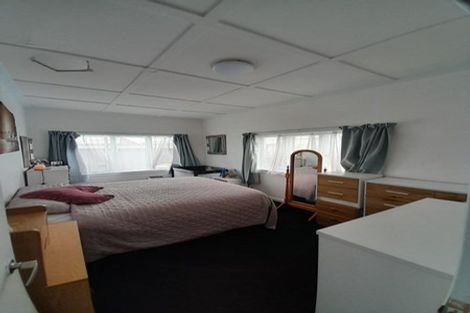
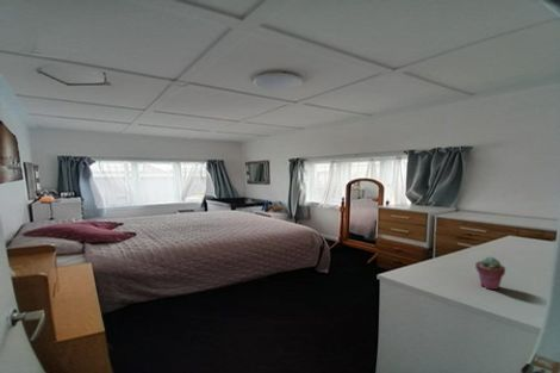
+ potted succulent (490, 271)
